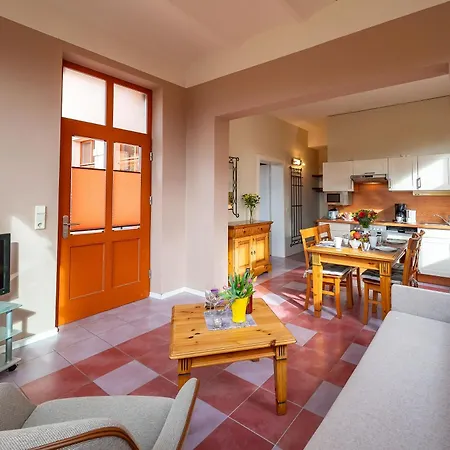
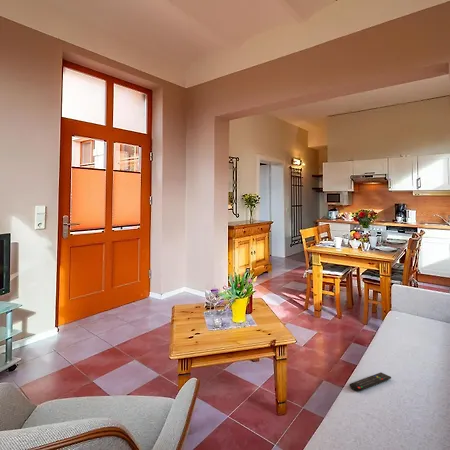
+ remote control (370, 381)
